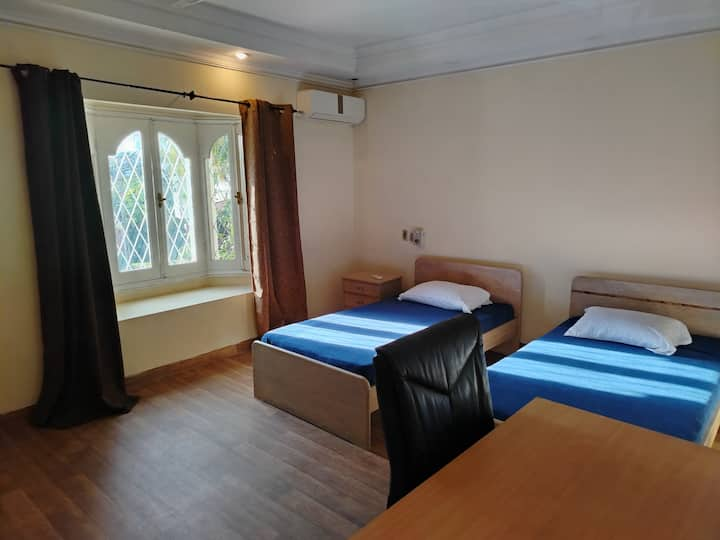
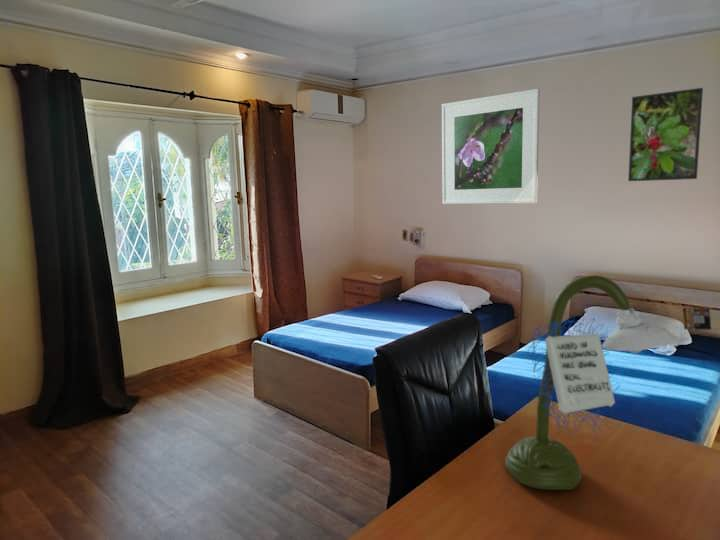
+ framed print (663, 136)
+ desk lamp (601, 385)
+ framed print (487, 151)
